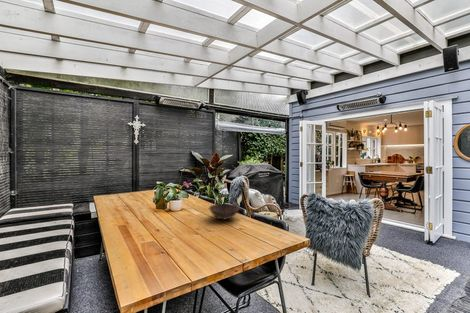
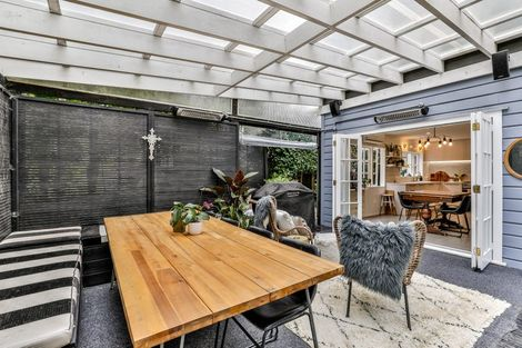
- bowl (224, 212)
